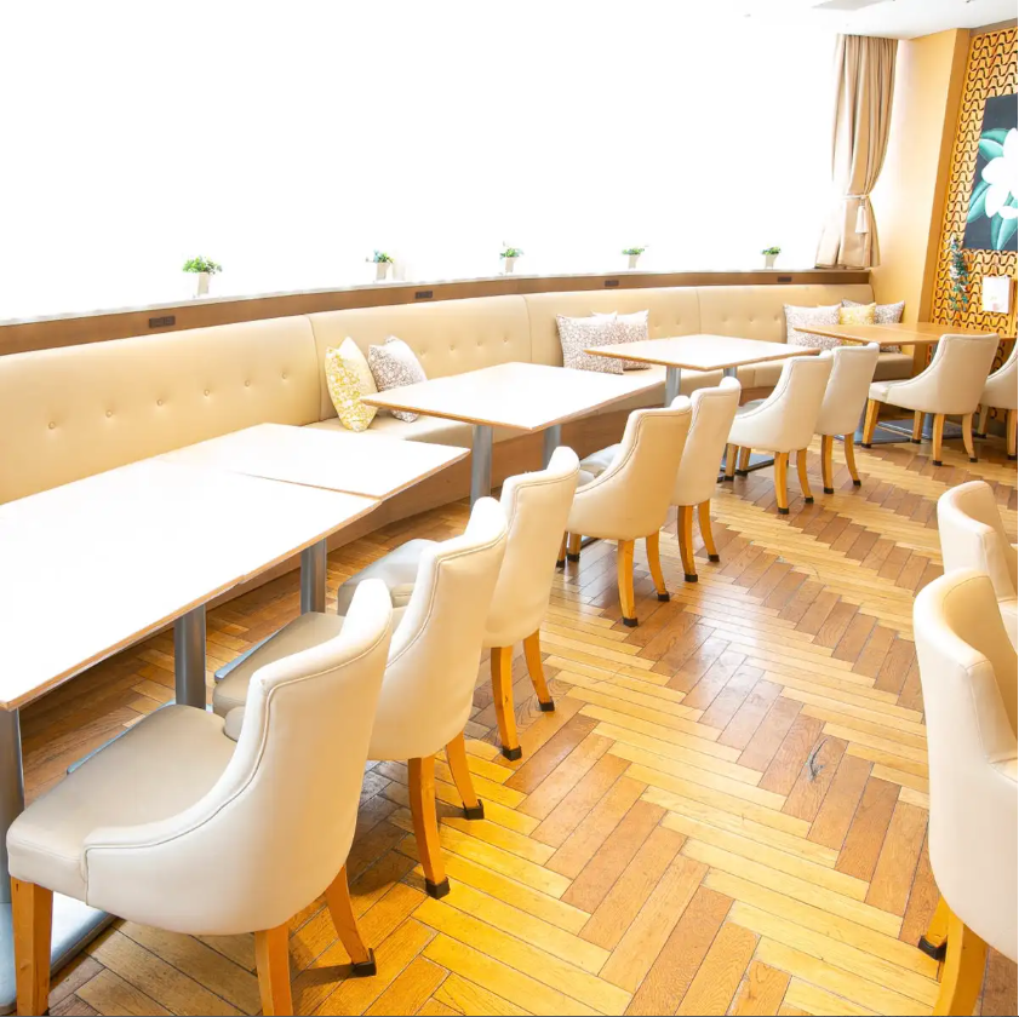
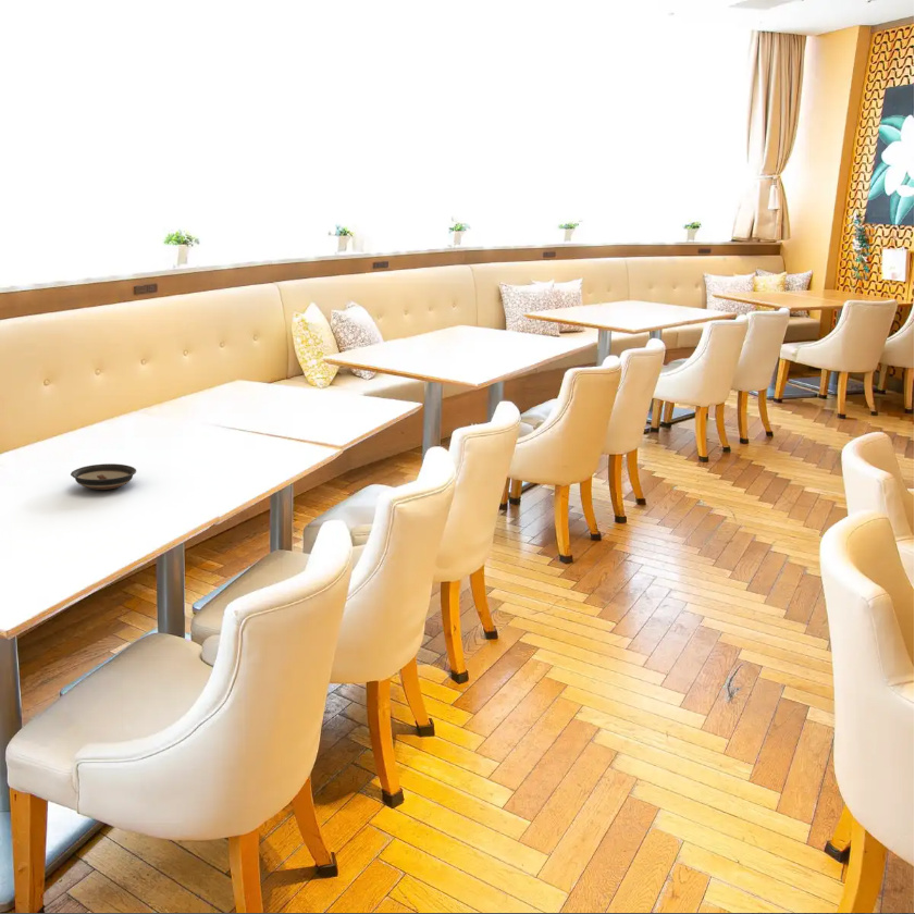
+ saucer (104, 478)
